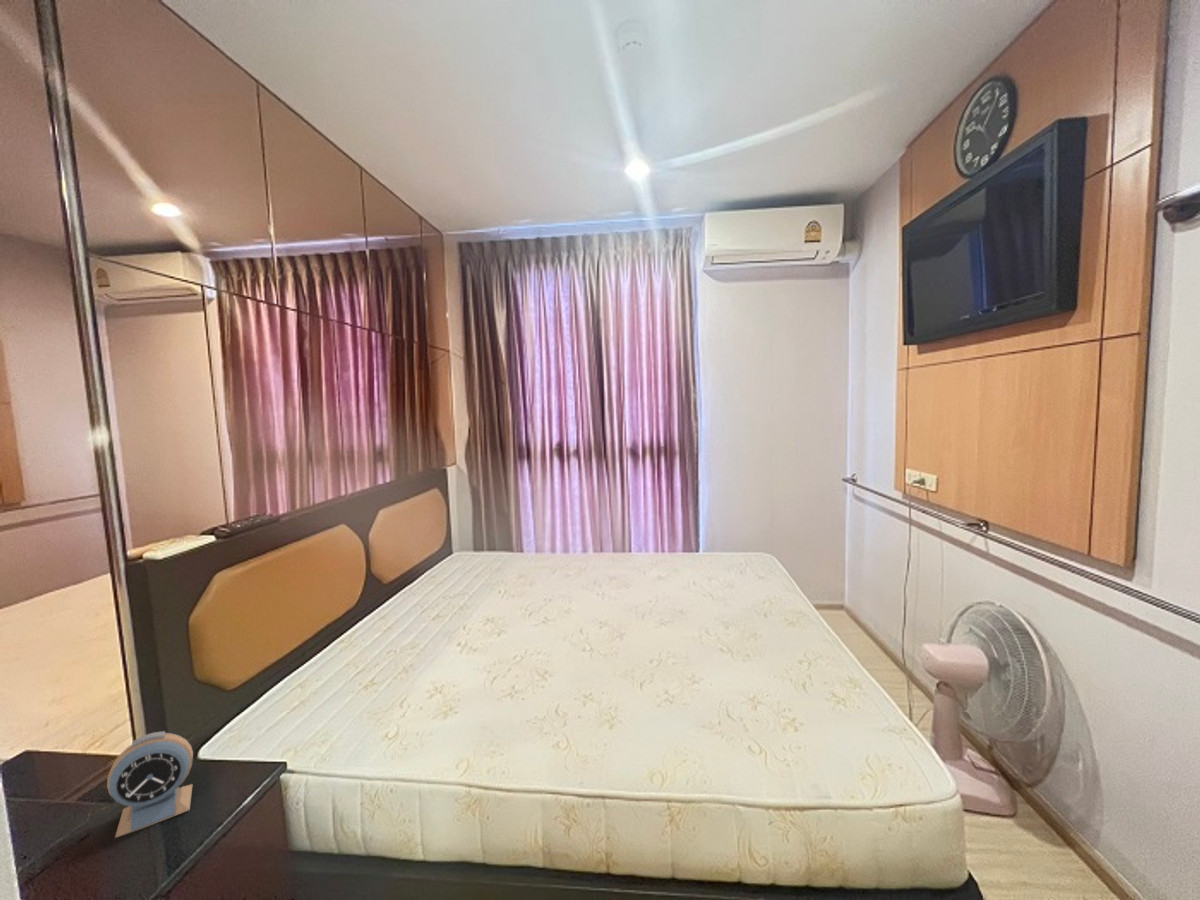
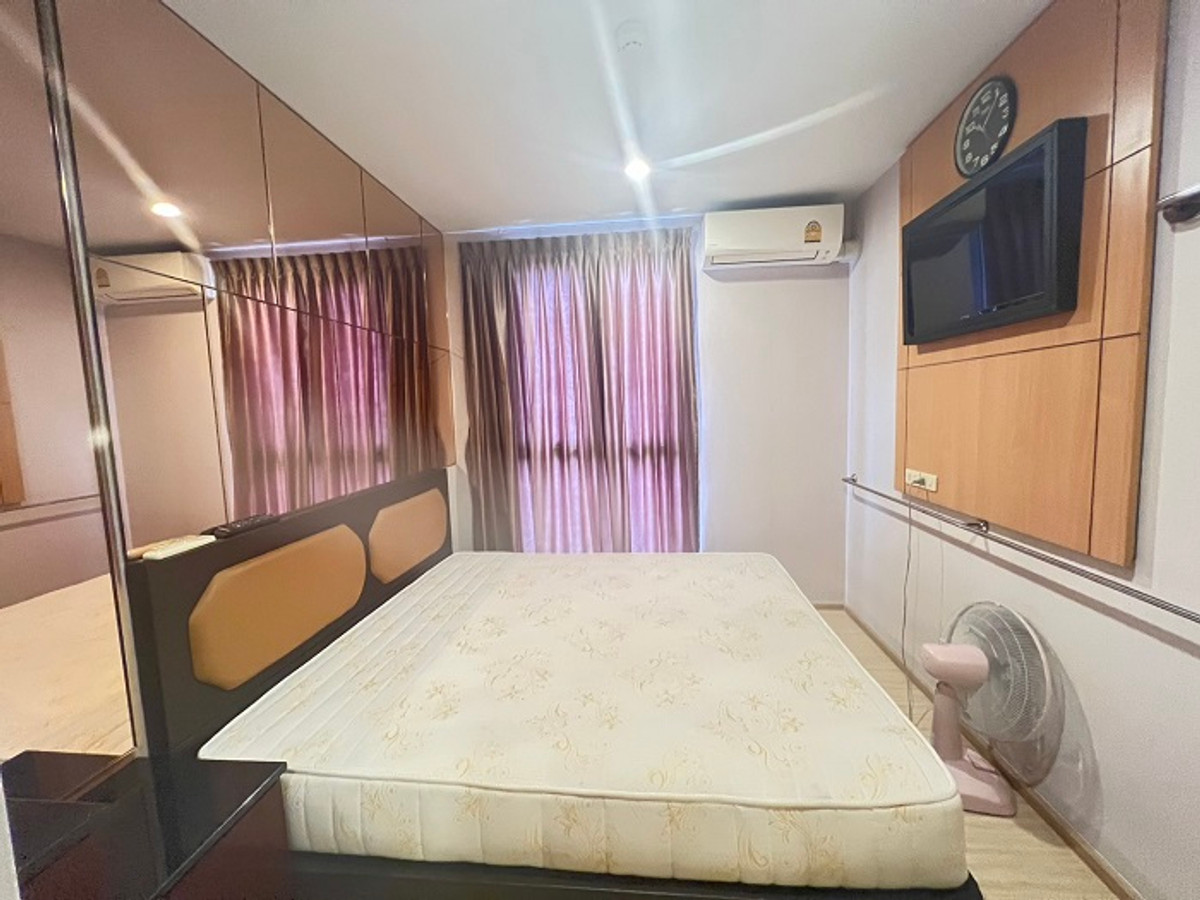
- alarm clock (152, 773)
